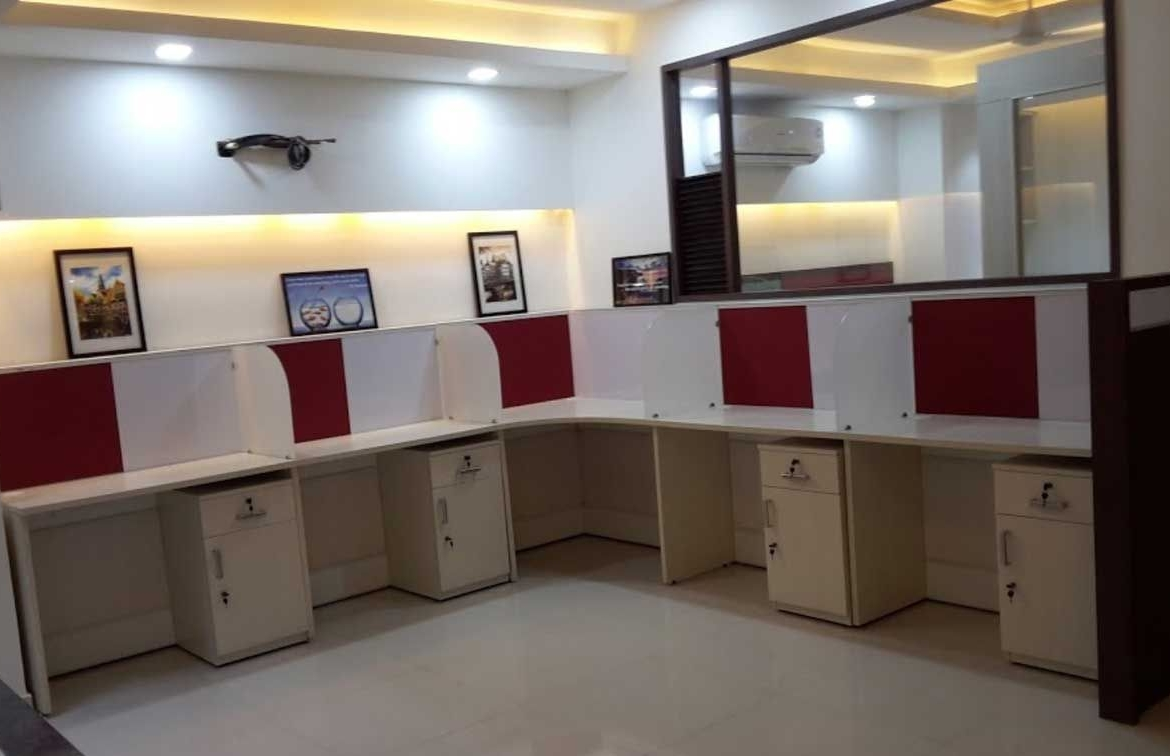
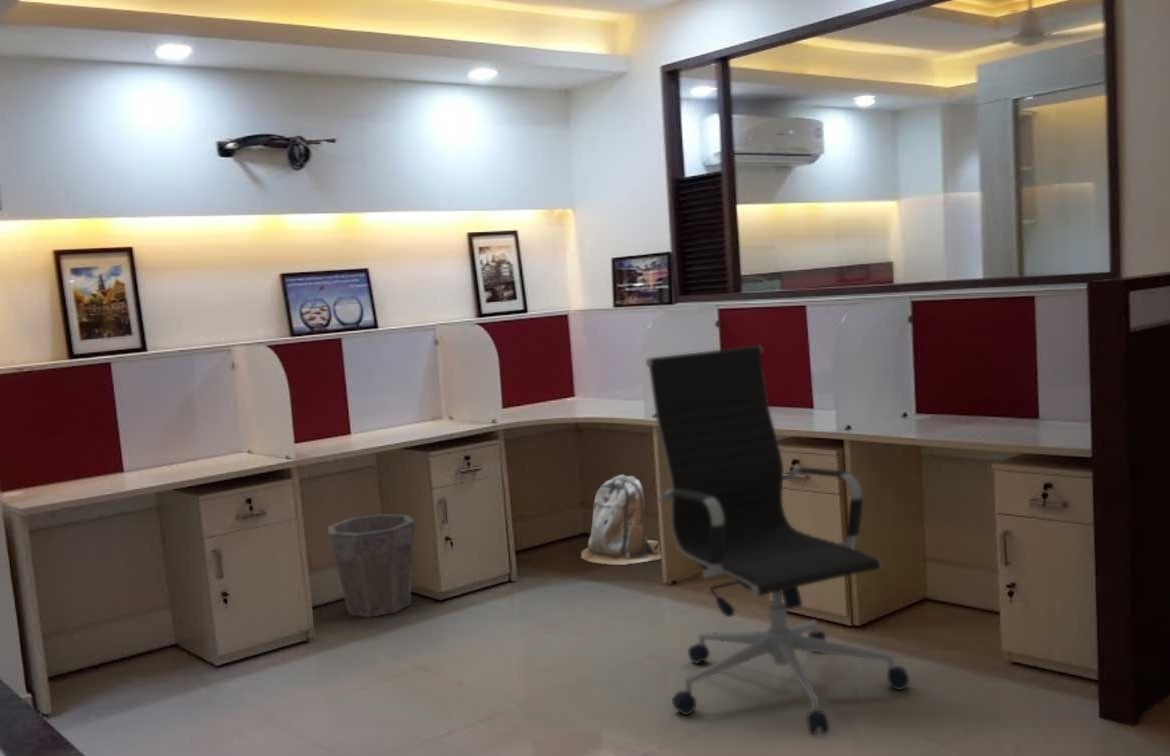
+ office chair (763, 524)
+ waste bin (374, 565)
+ backpack (623, 514)
